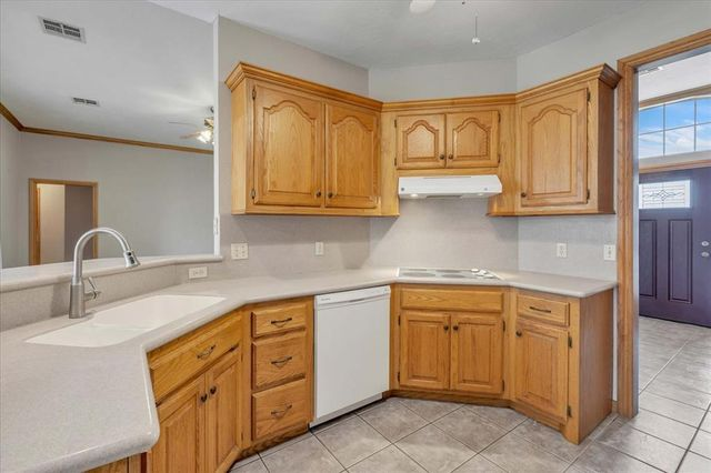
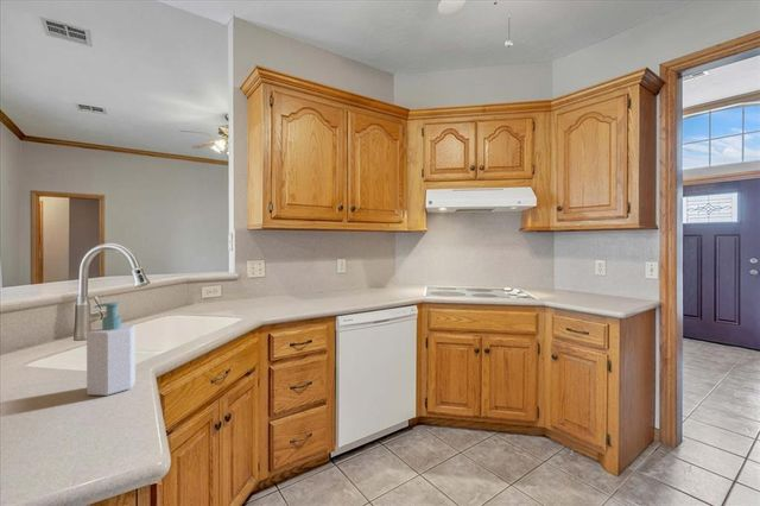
+ soap bottle (112, 346)
